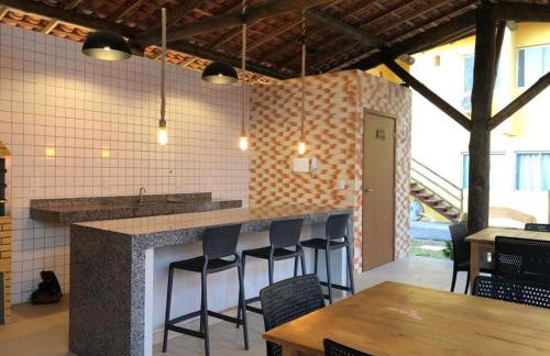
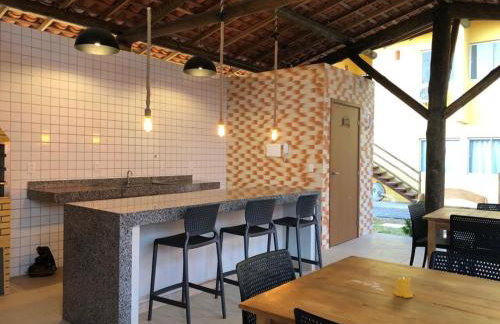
+ candle (403, 284)
